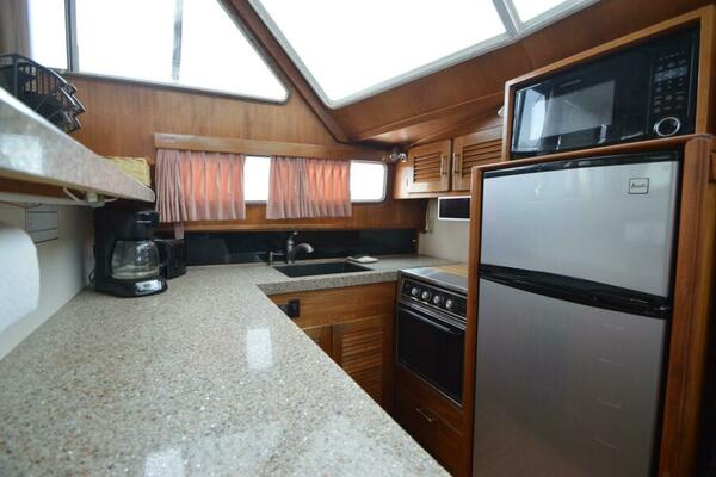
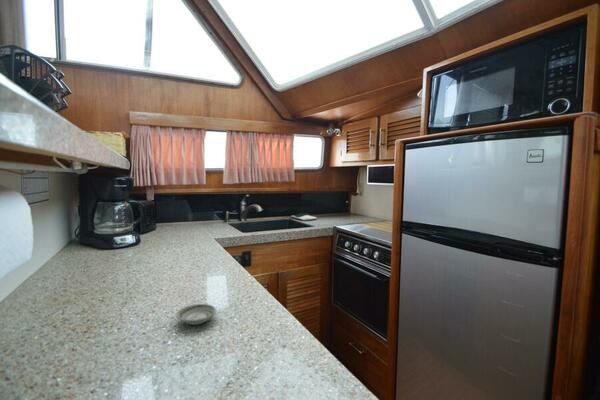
+ saucer (196, 315)
